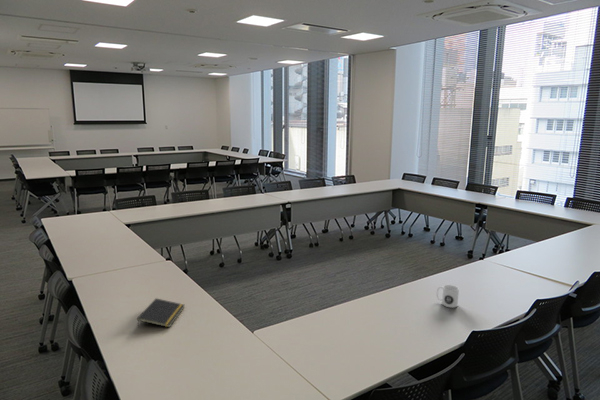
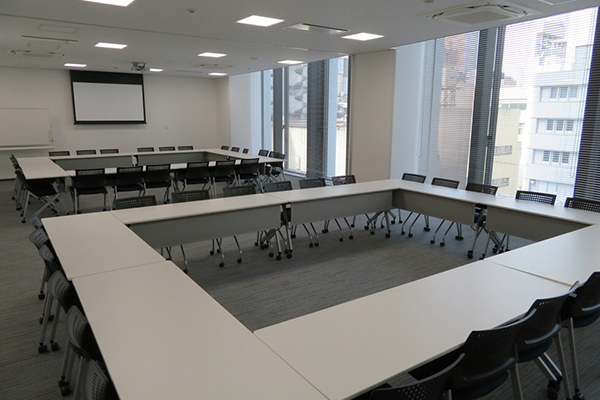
- mug (447, 295)
- notepad (162, 312)
